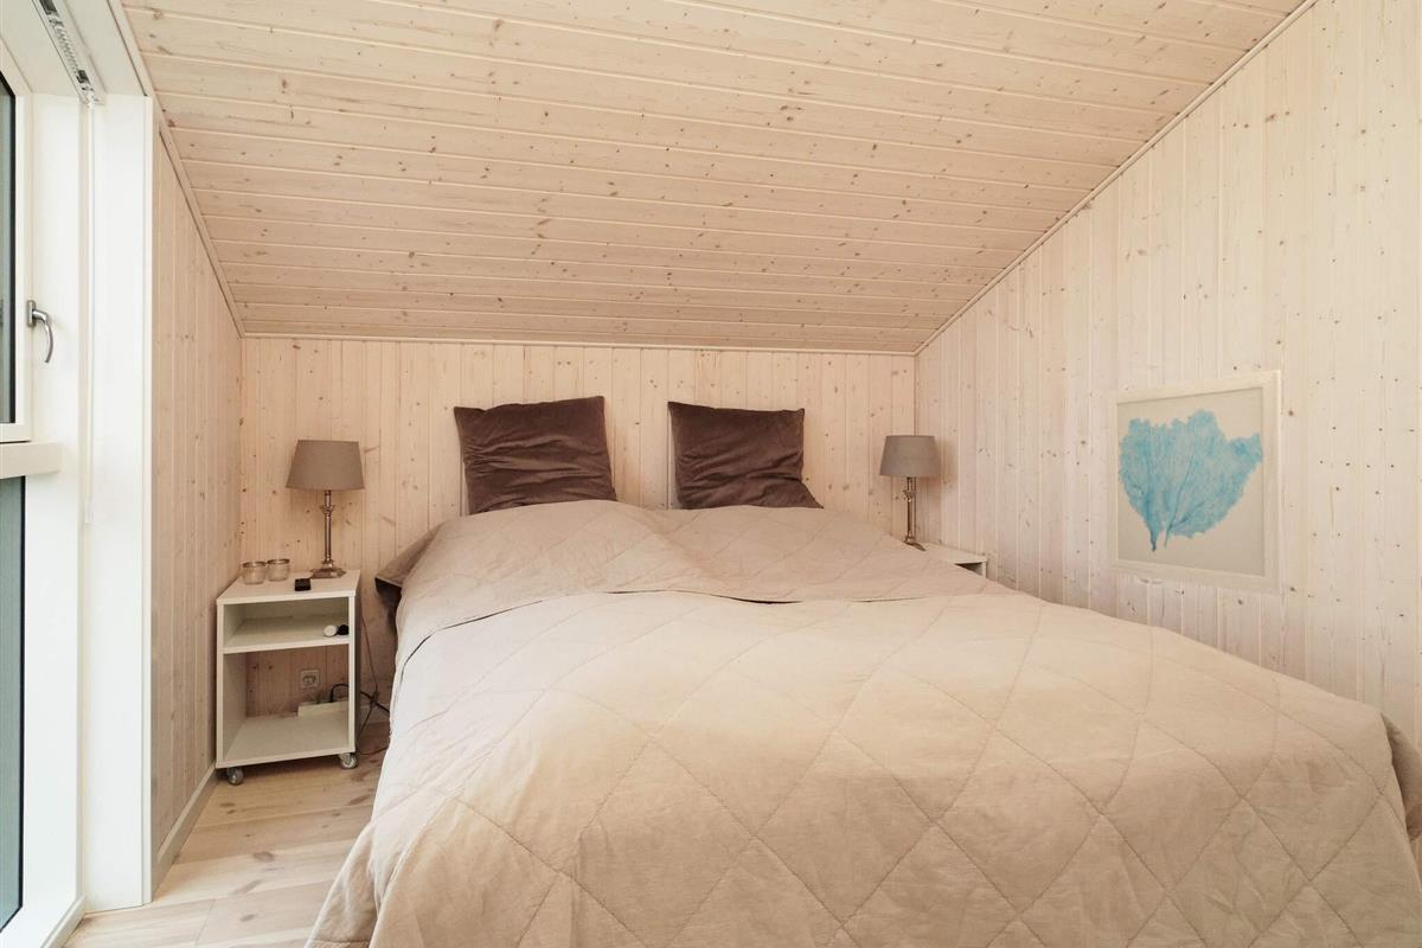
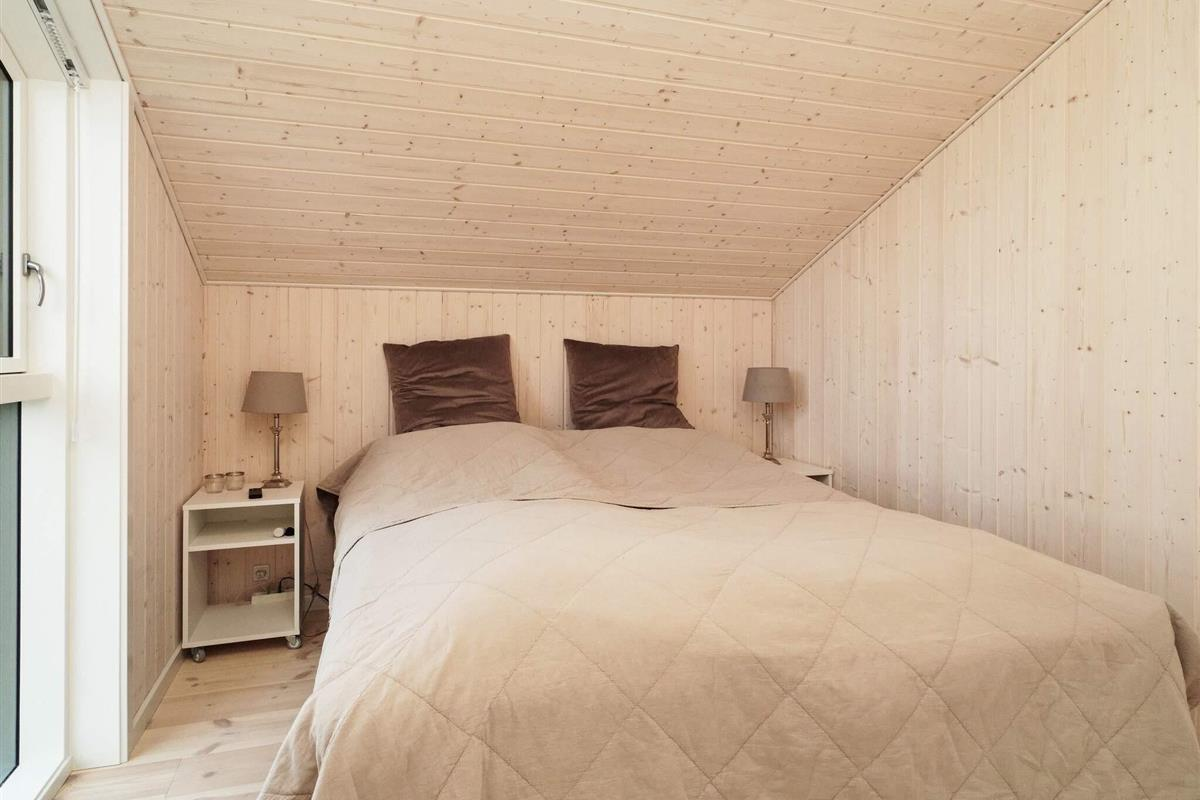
- wall art (1184, 481)
